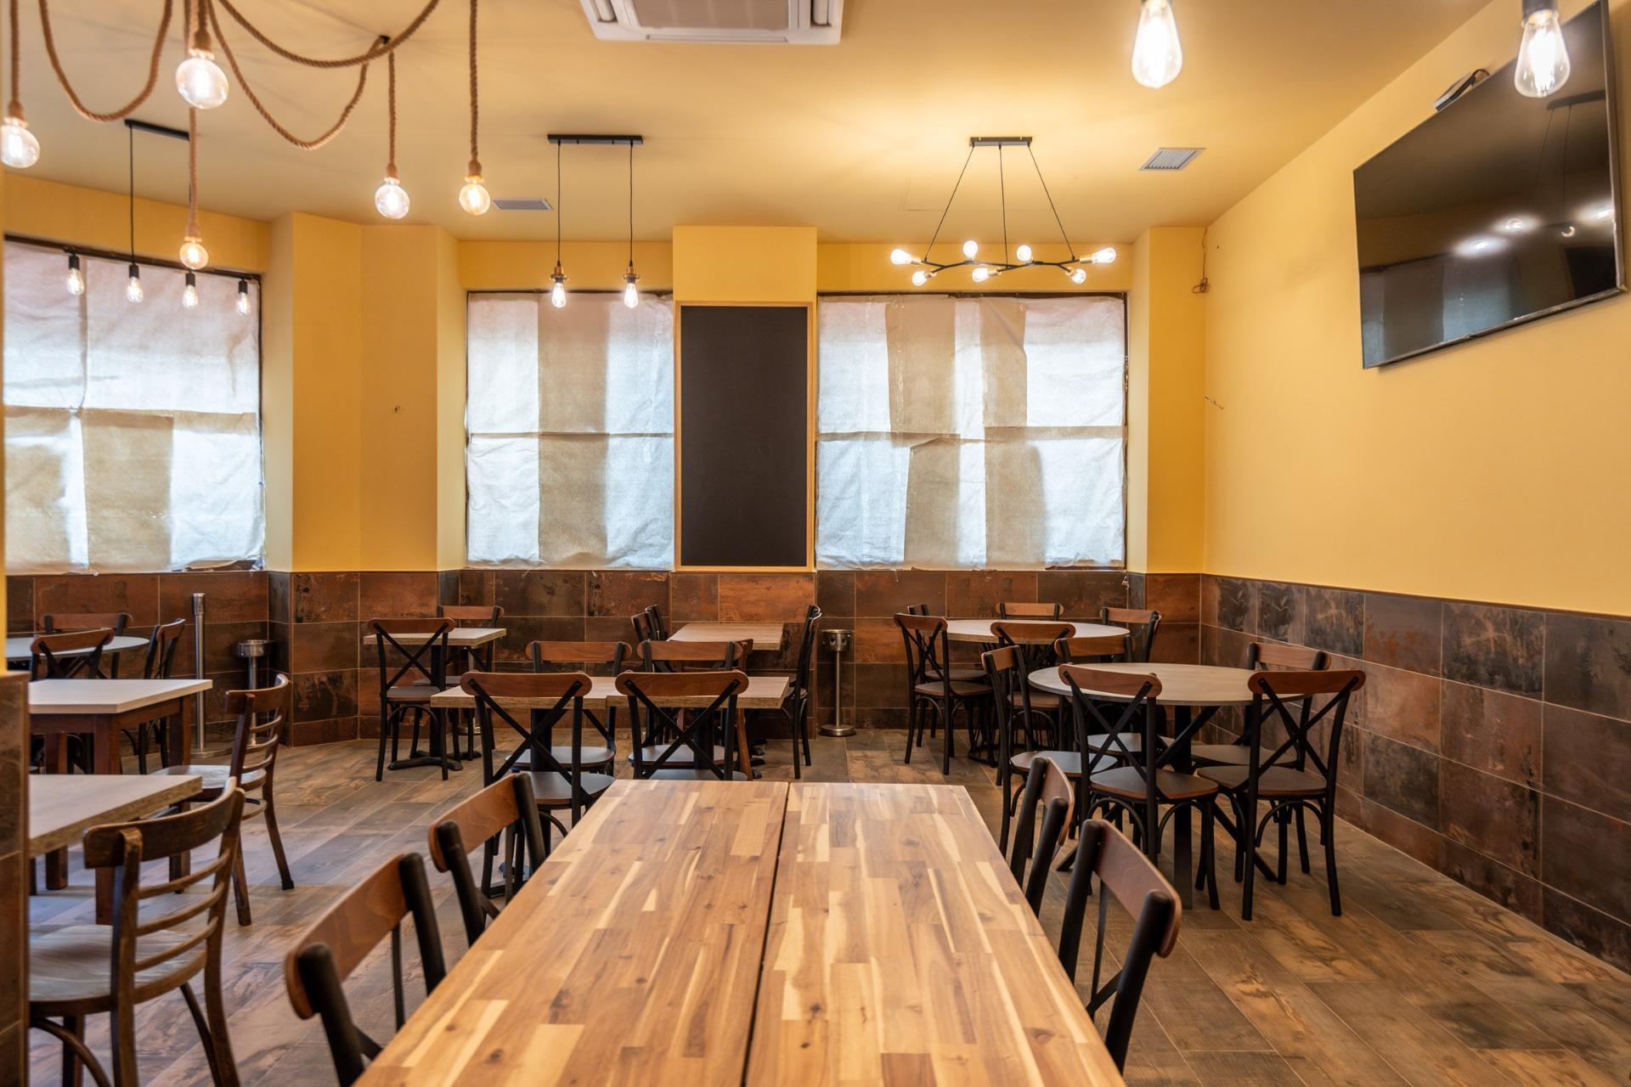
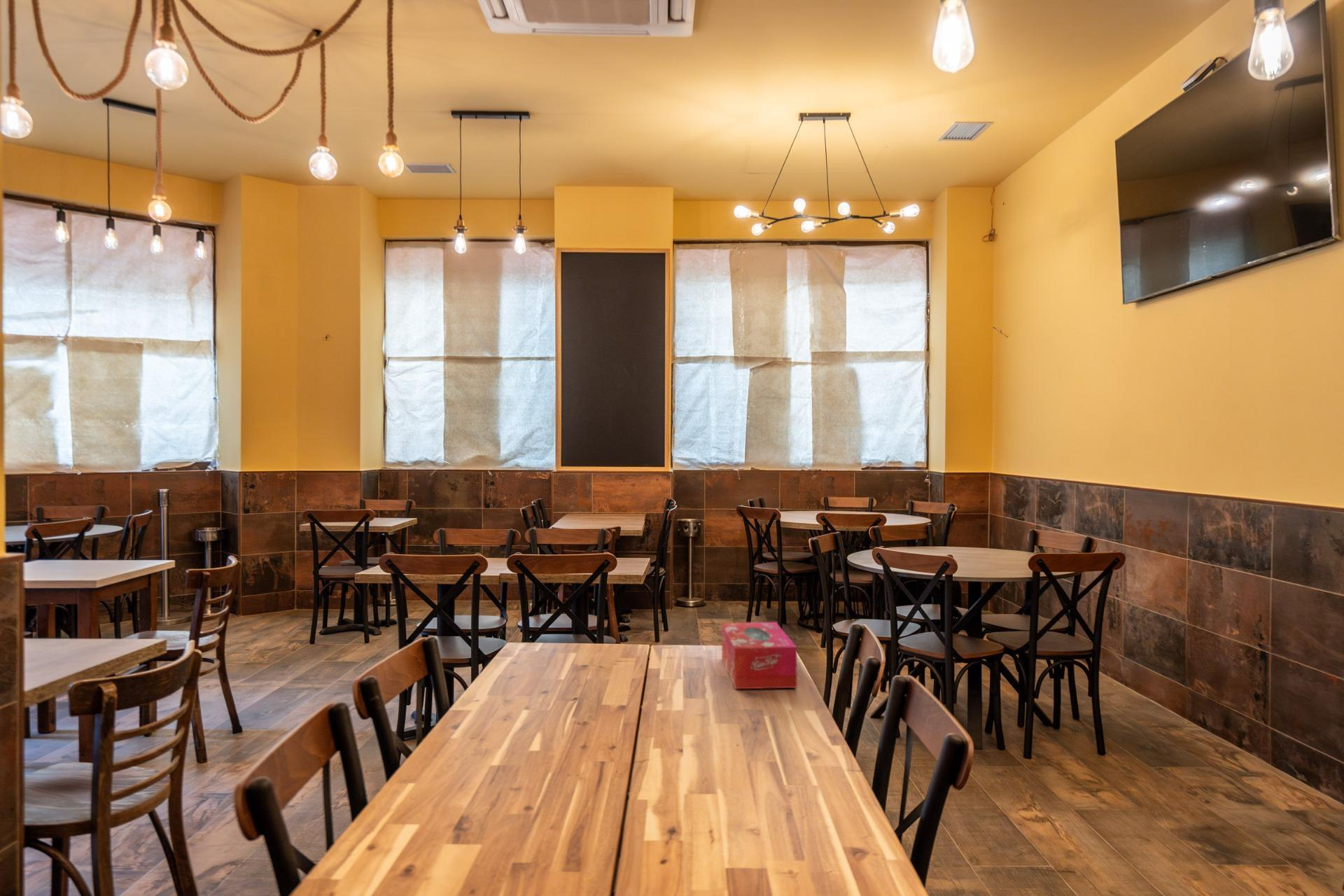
+ tissue box (757, 653)
